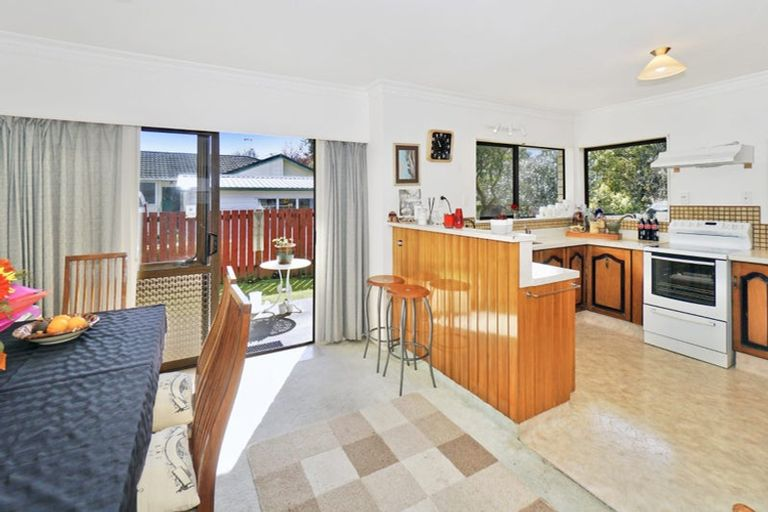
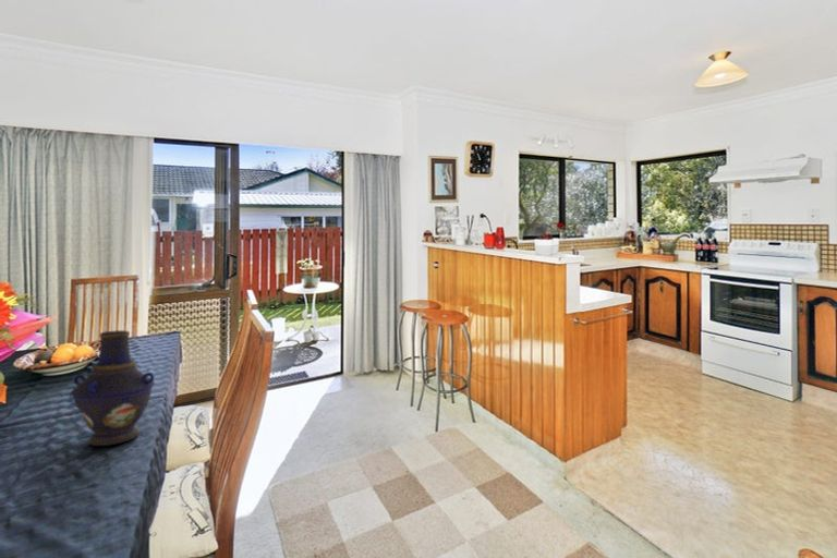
+ vase (114, 385)
